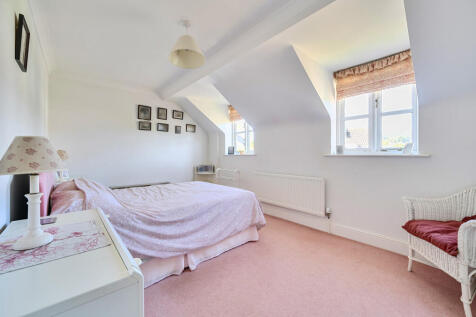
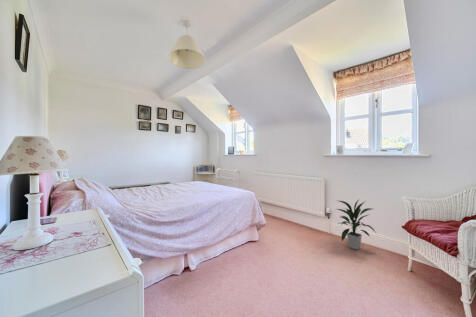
+ indoor plant (352, 222)
